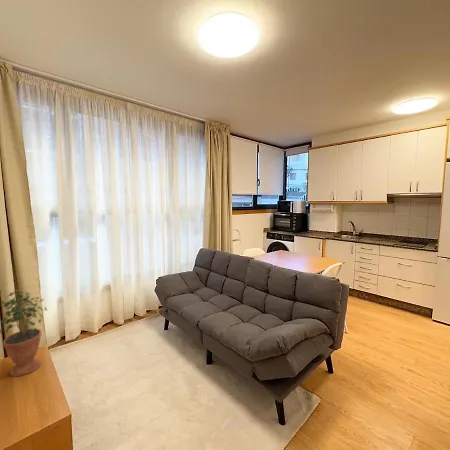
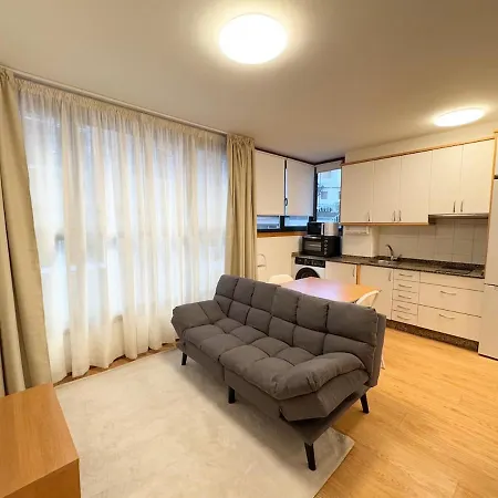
- potted plant (25, 328)
